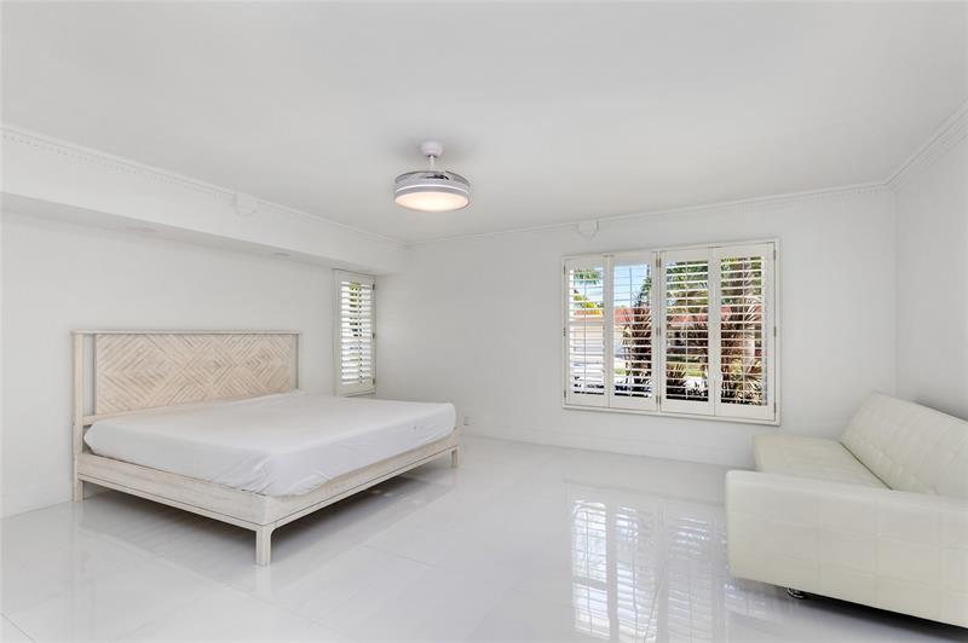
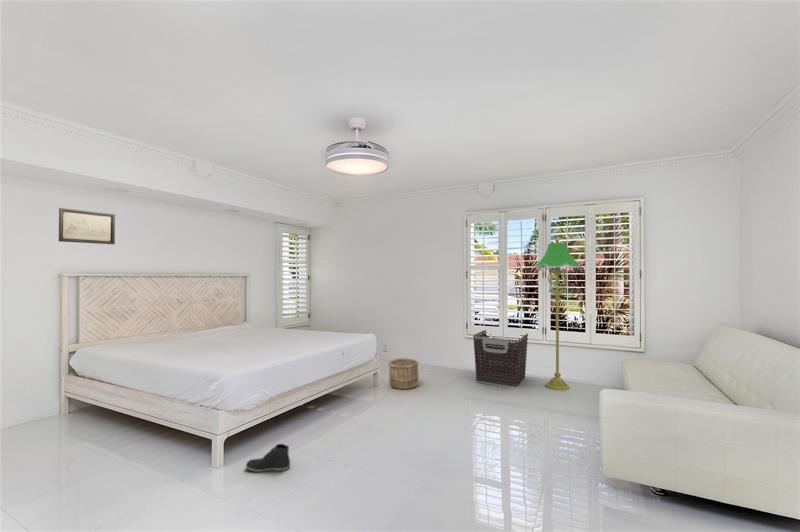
+ clothes hamper (500, 357)
+ wooden bucket (403, 373)
+ sneaker (268, 456)
+ wall art (88, 227)
+ floor lamp (557, 312)
